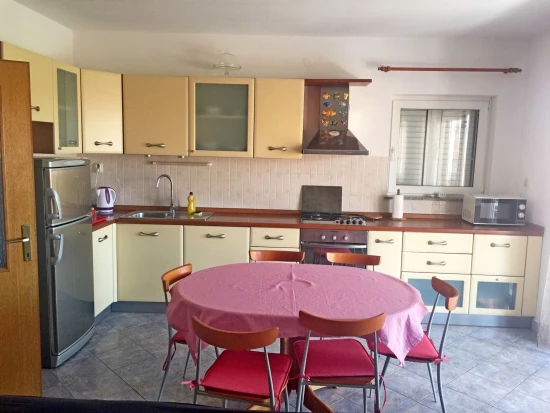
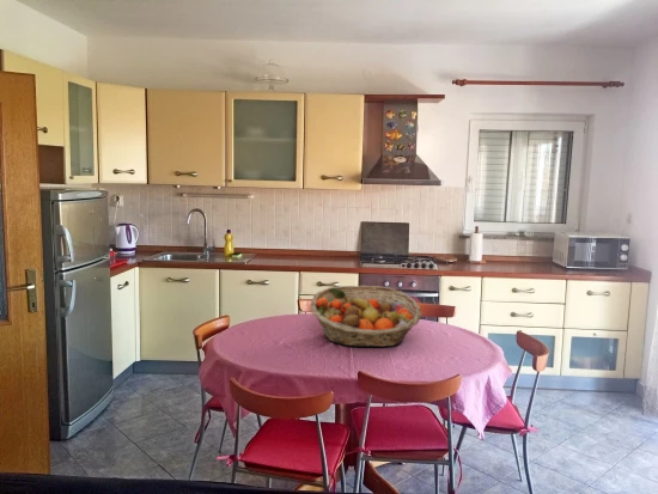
+ fruit basket (365, 315)
